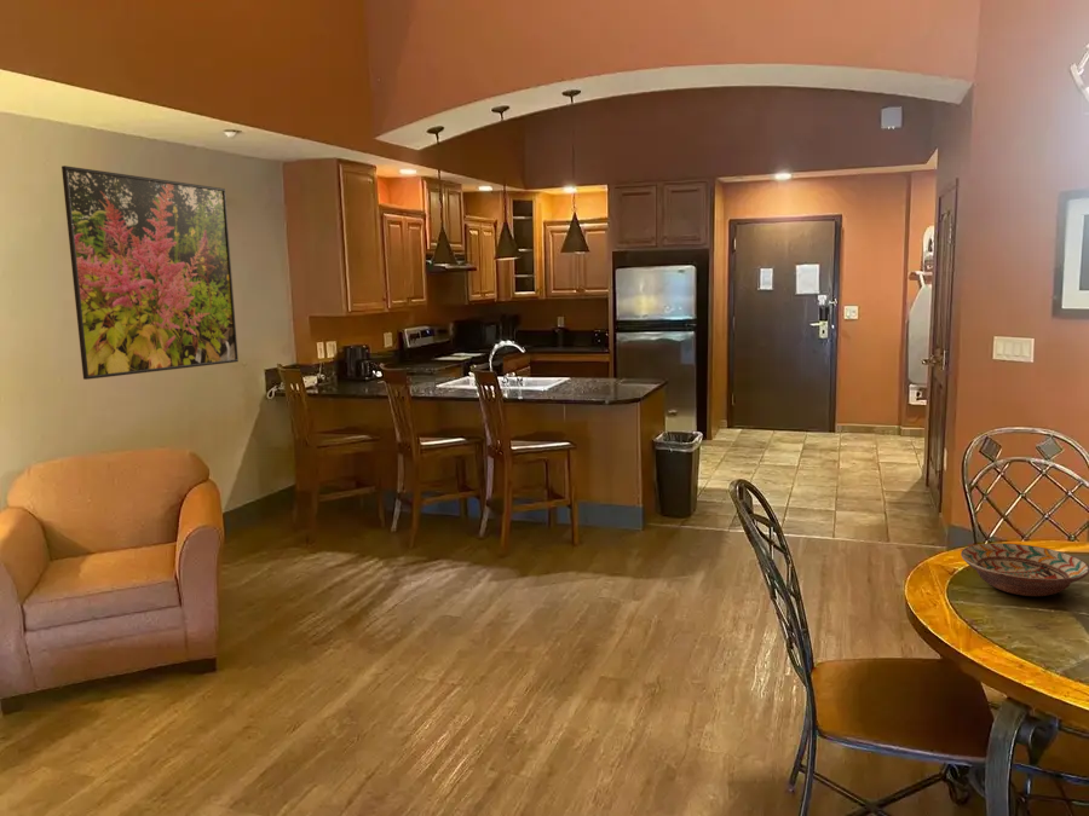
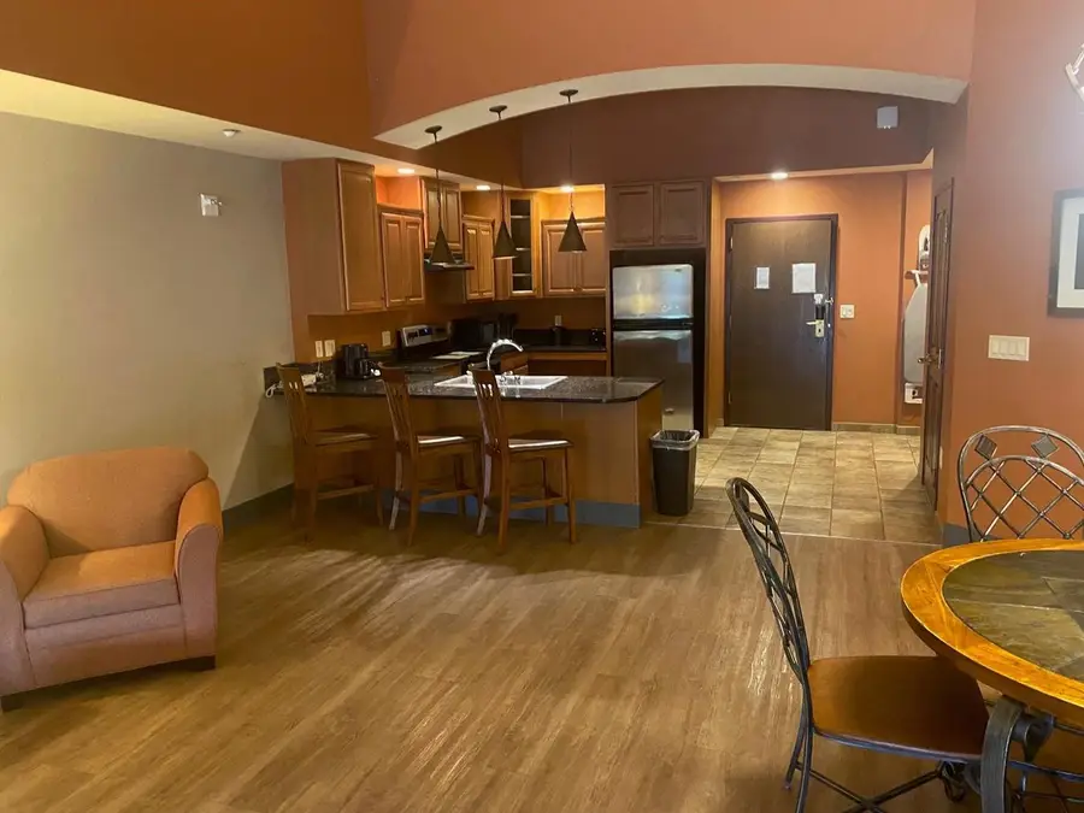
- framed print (160, 276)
- decorative bowl (1022, 573)
